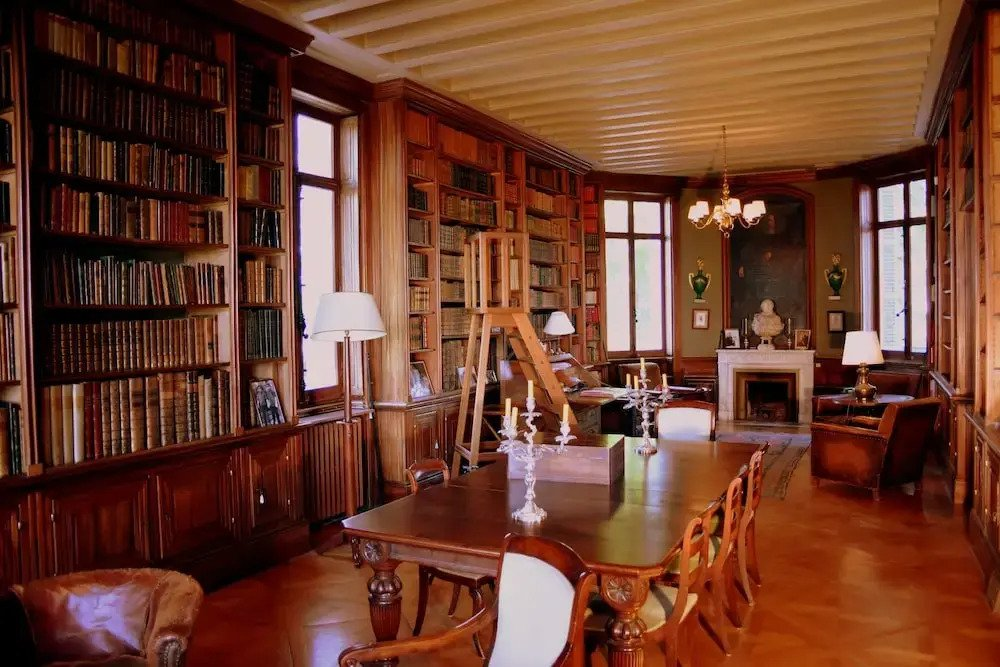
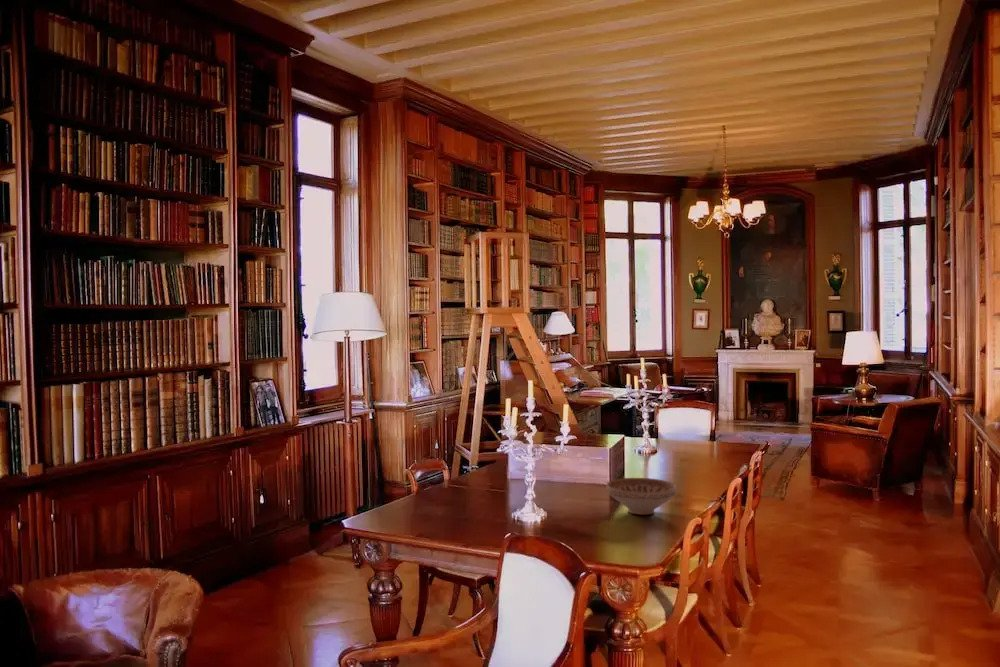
+ decorative bowl (641, 498)
